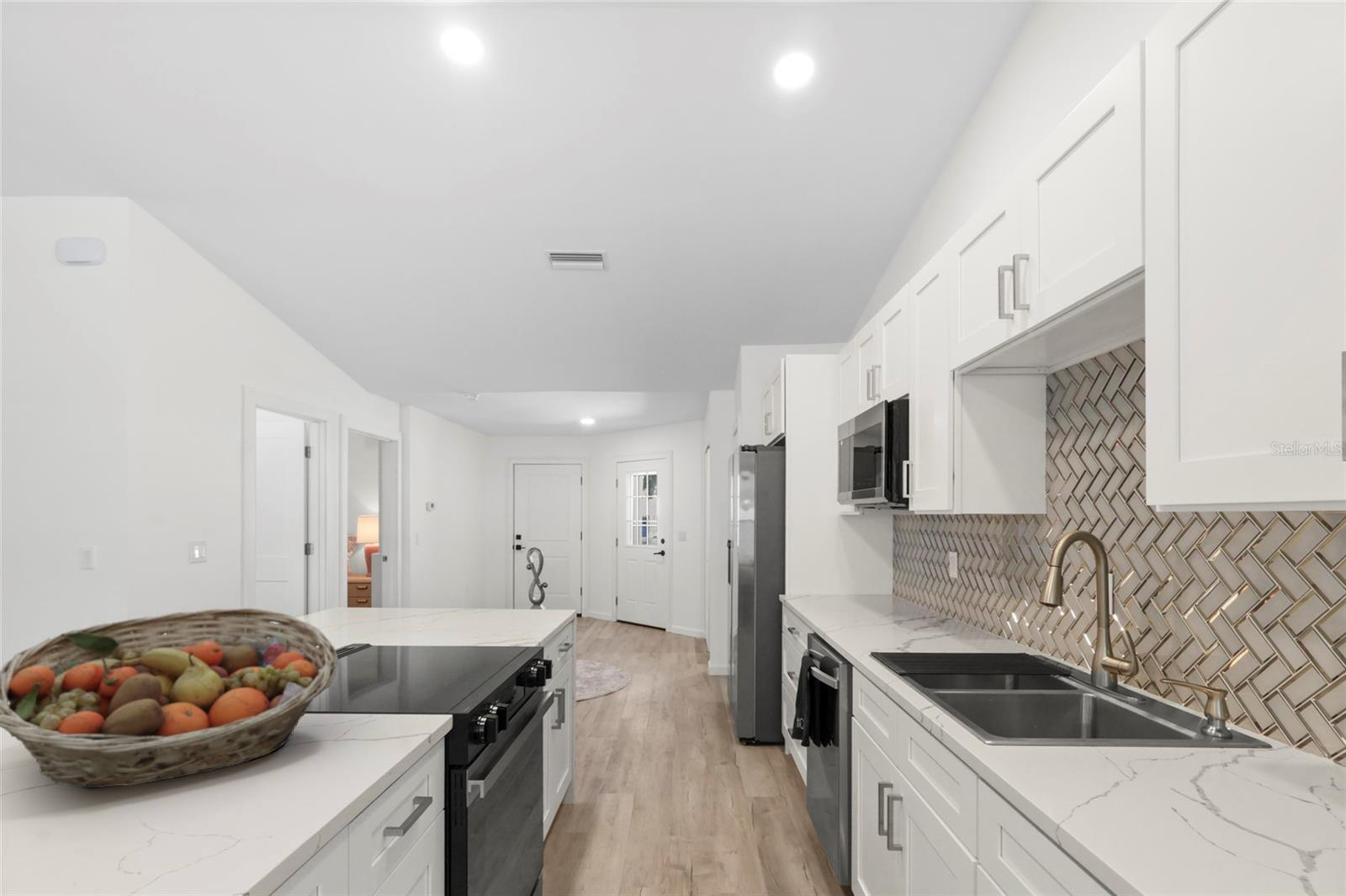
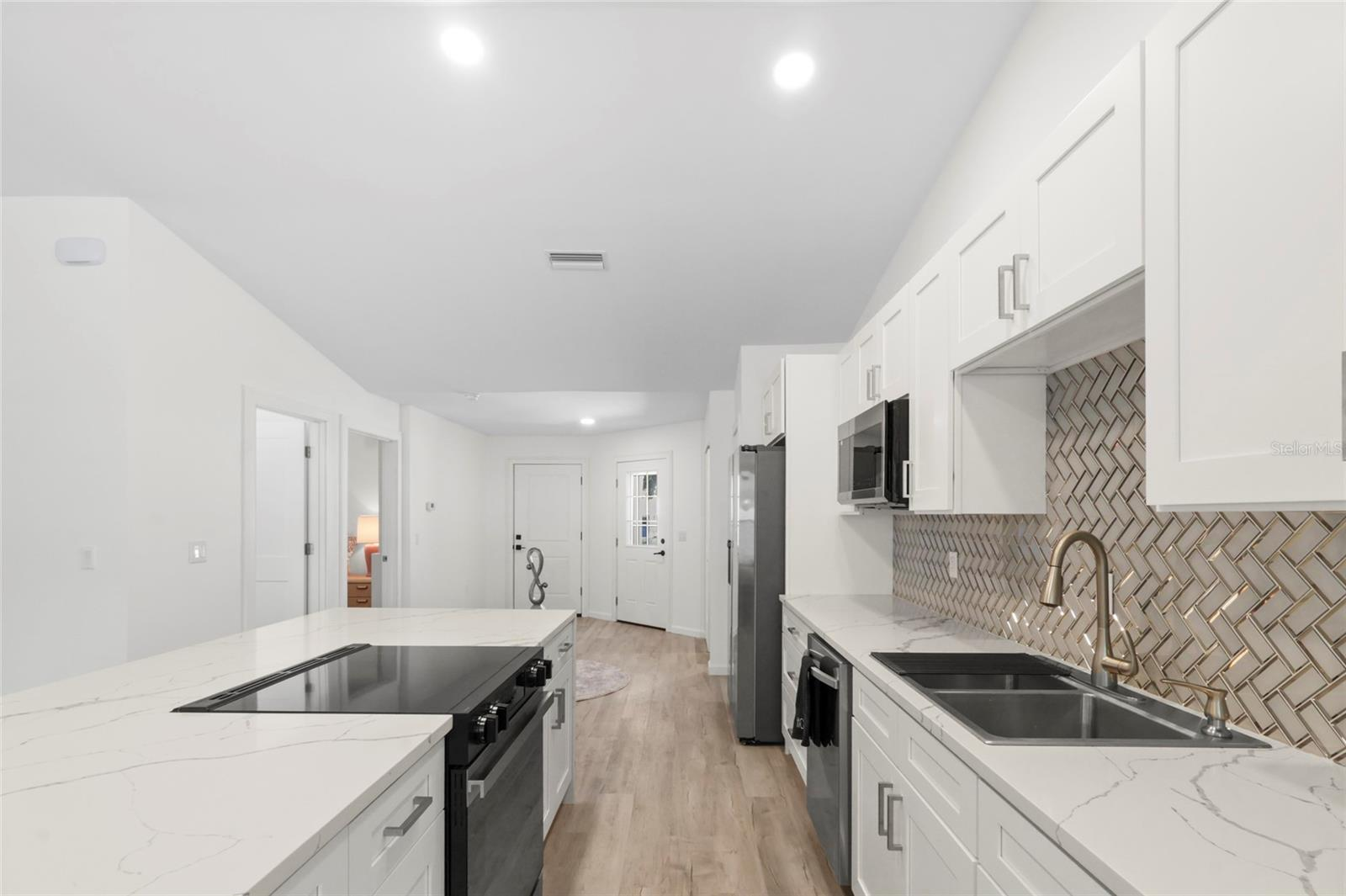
- fruit basket (181, 689)
